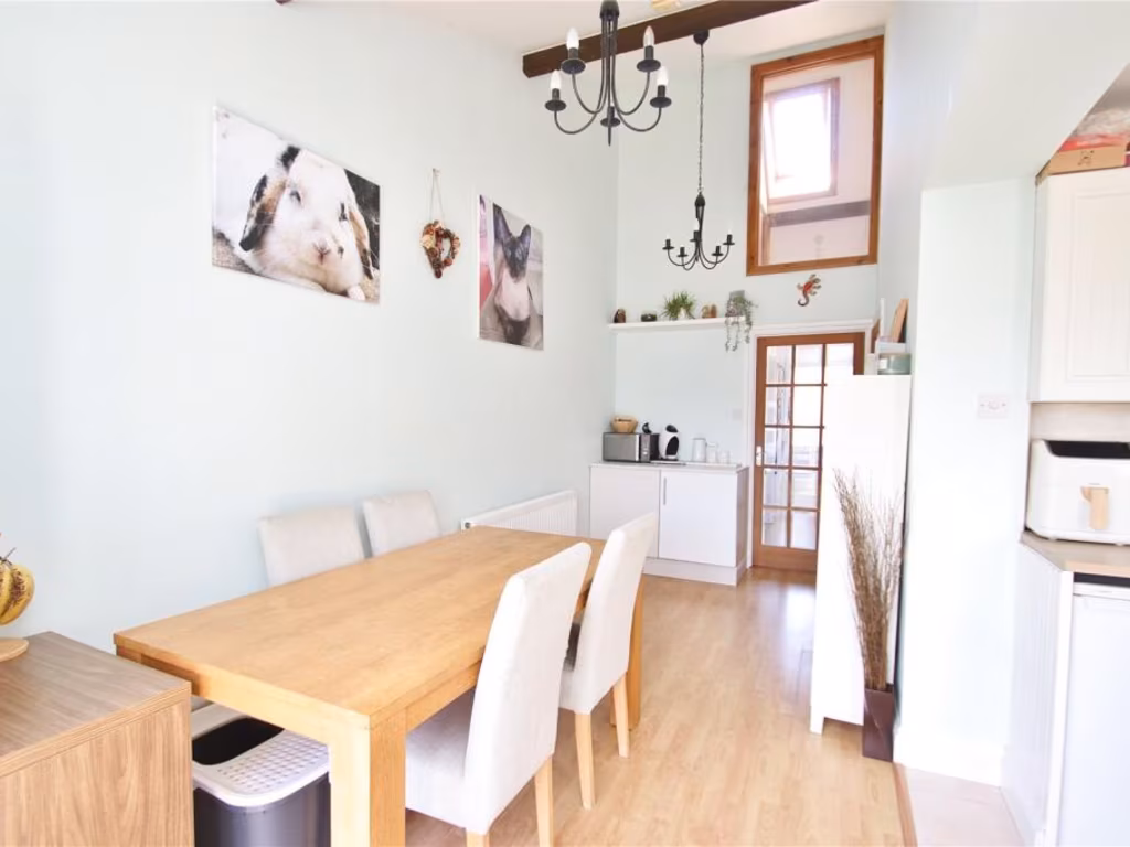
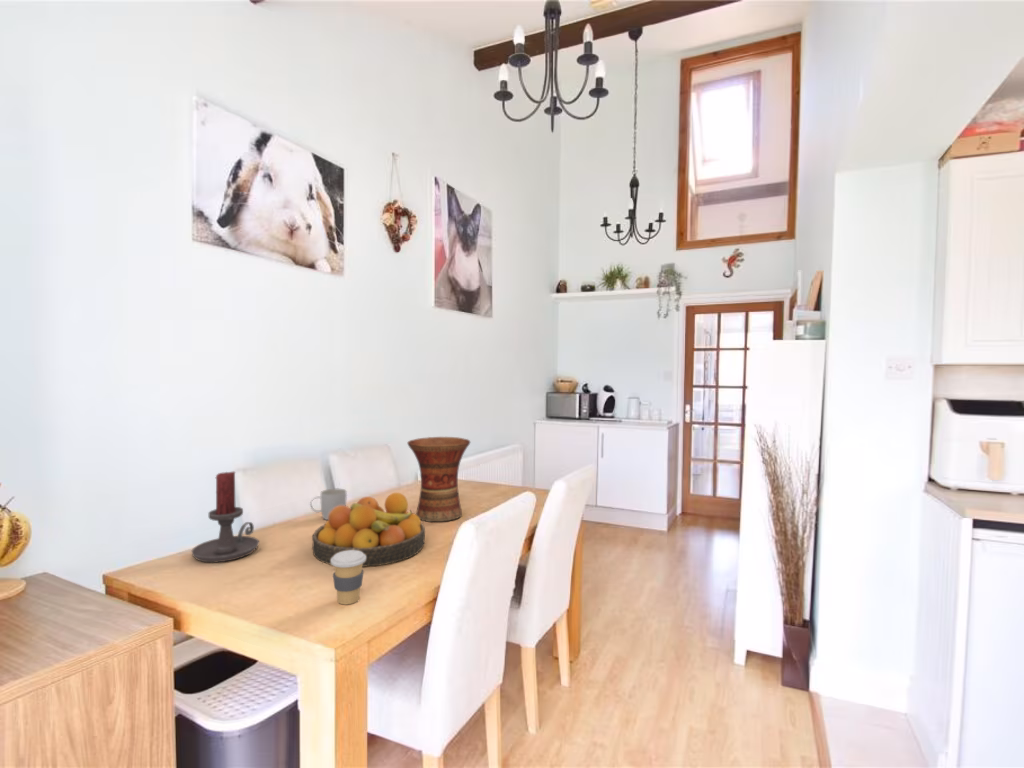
+ coffee cup (348, 577)
+ mug (328, 504)
+ candle holder (231, 509)
+ fruit bowl (370, 522)
+ vase (438, 477)
